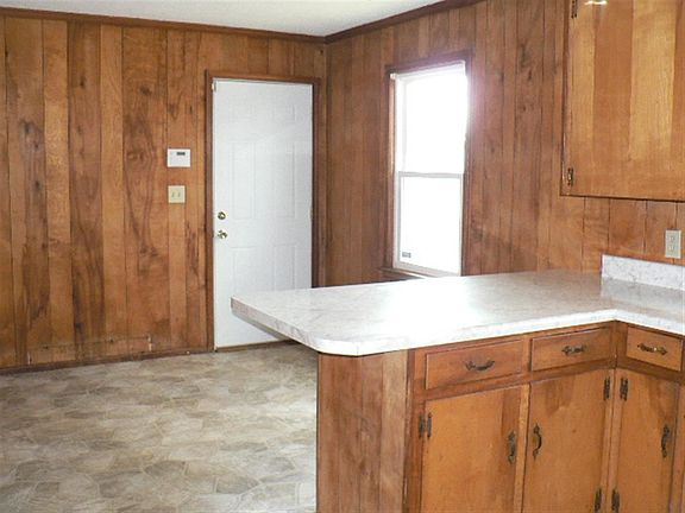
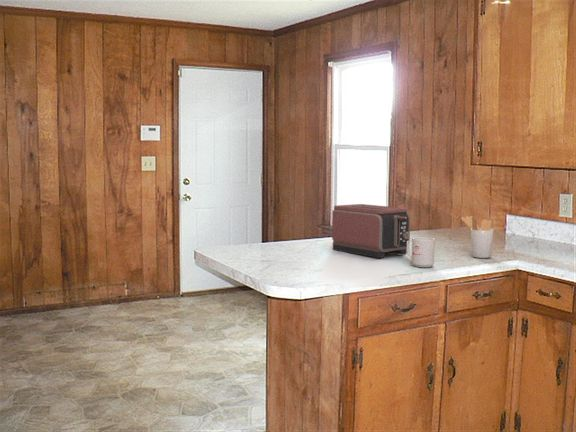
+ mug (419, 251)
+ utensil holder (477, 235)
+ toaster (372, 230)
